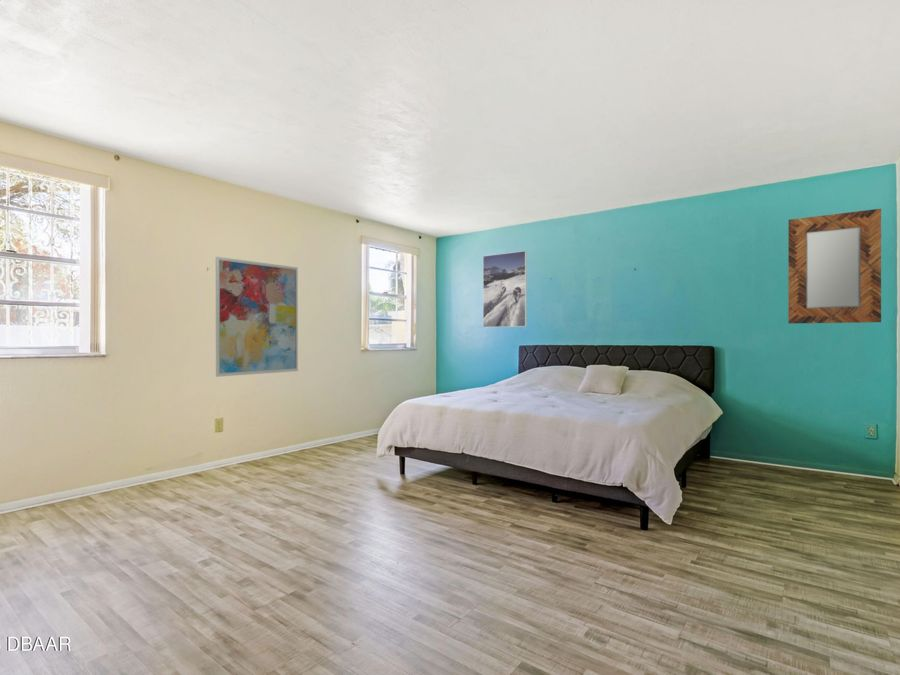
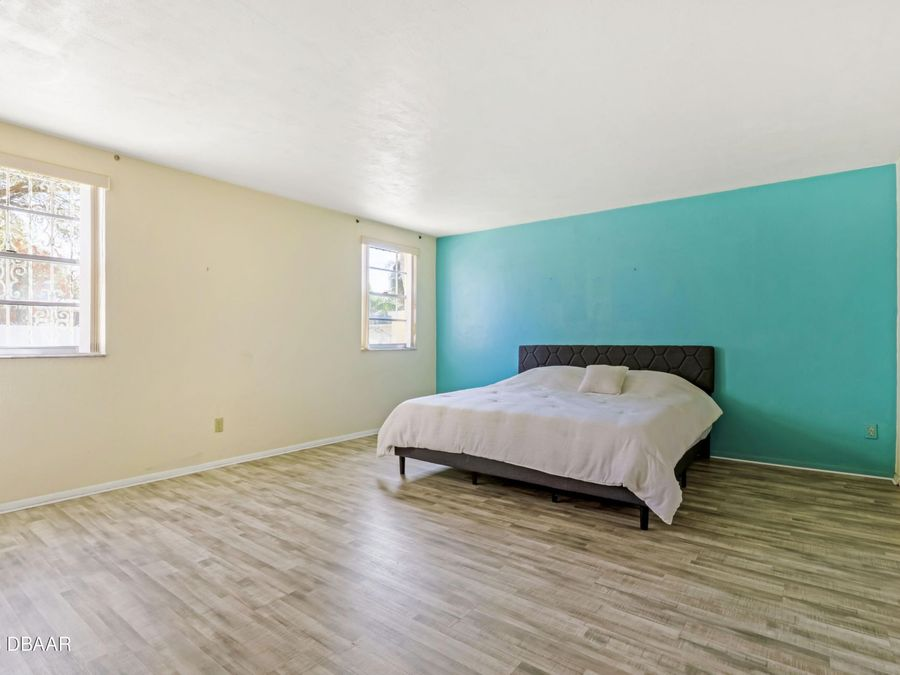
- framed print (504, 290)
- home mirror (832, 268)
- wall art (259, 318)
